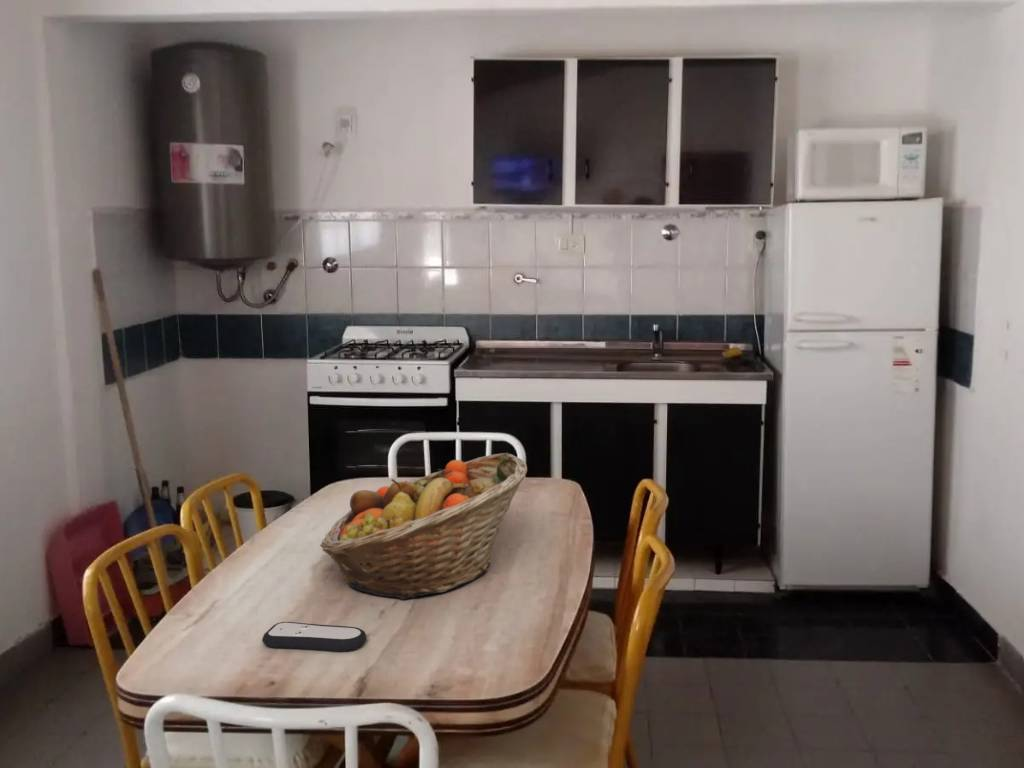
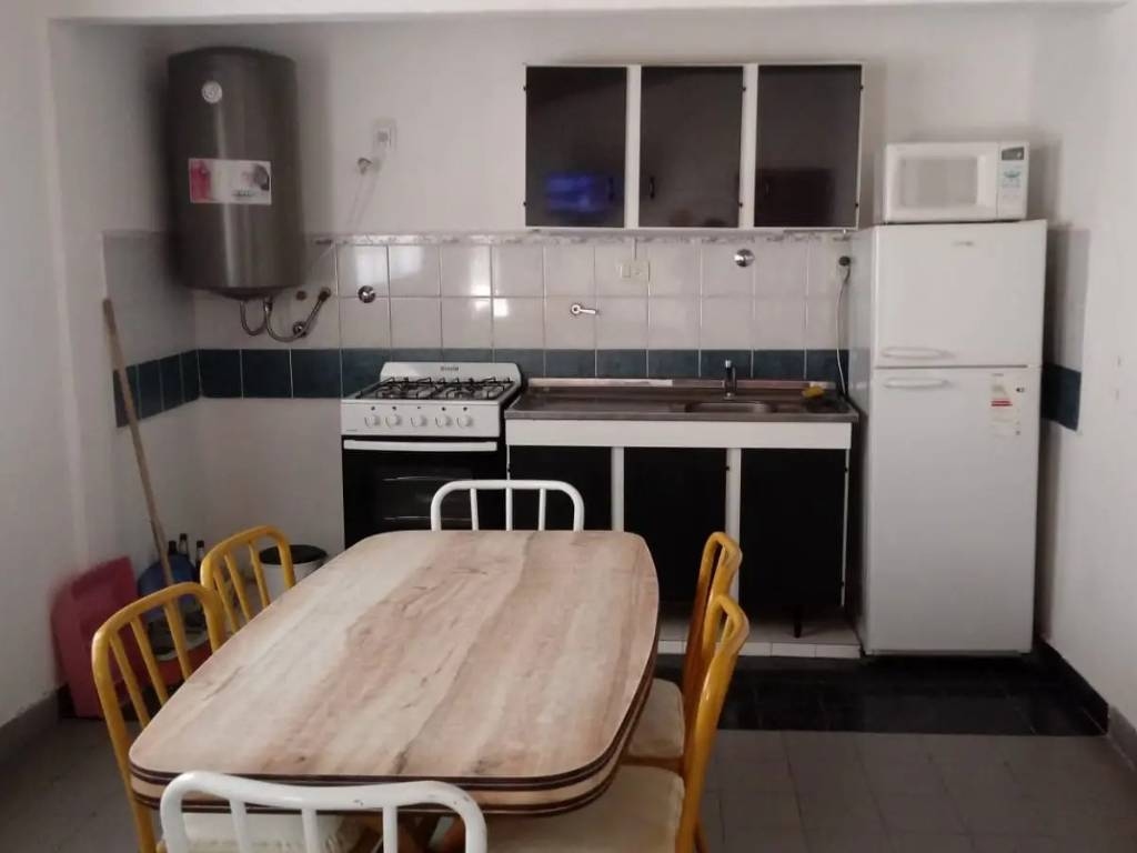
- remote control (315, 636)
- fruit basket (427, 517)
